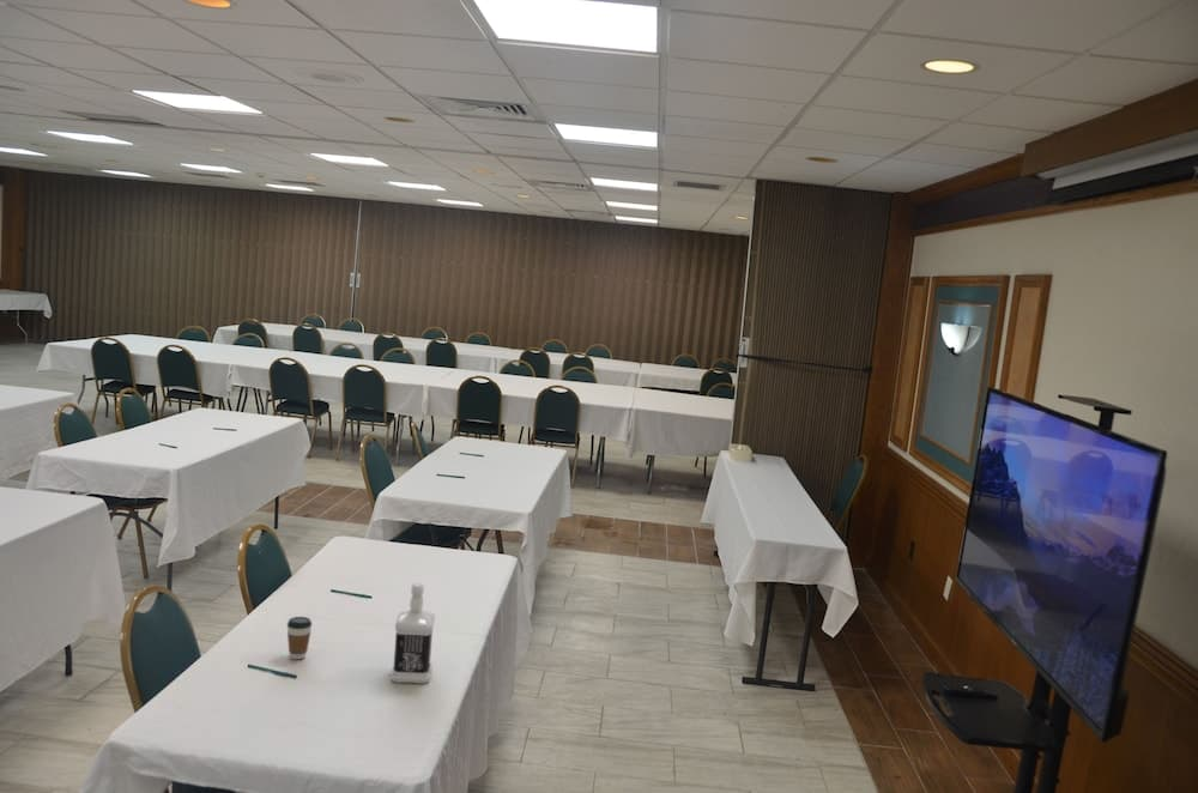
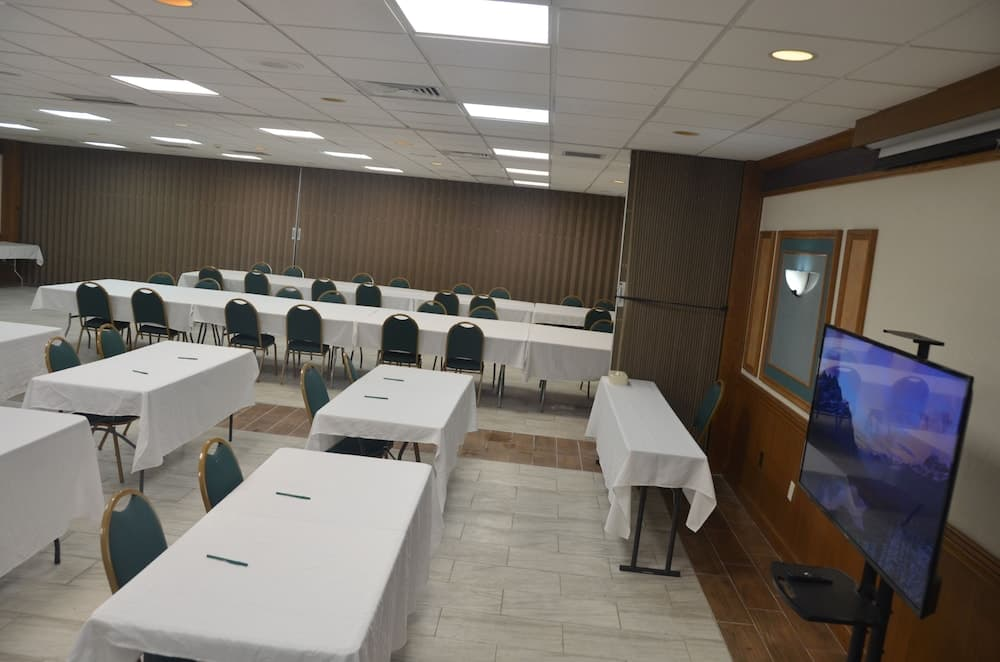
- bottle (415, 630)
- coffee cup (298, 637)
